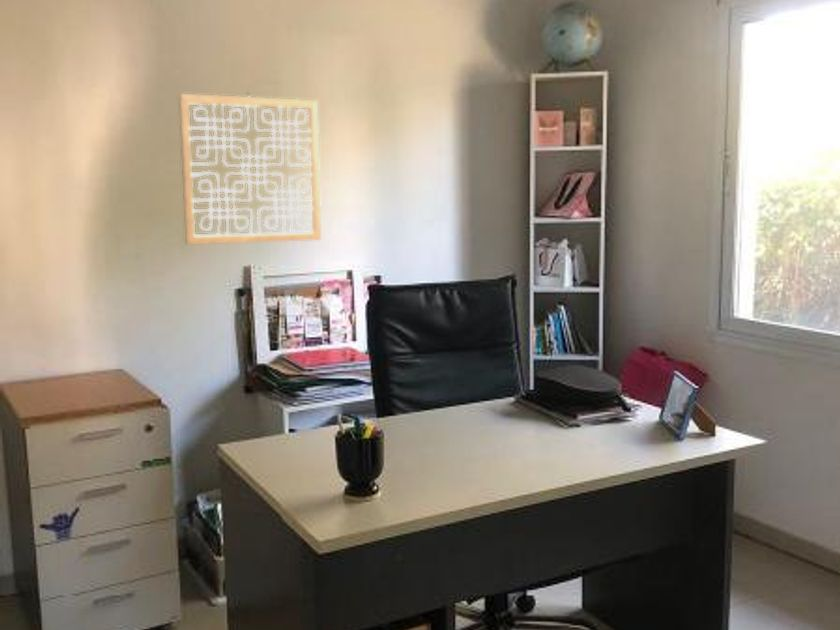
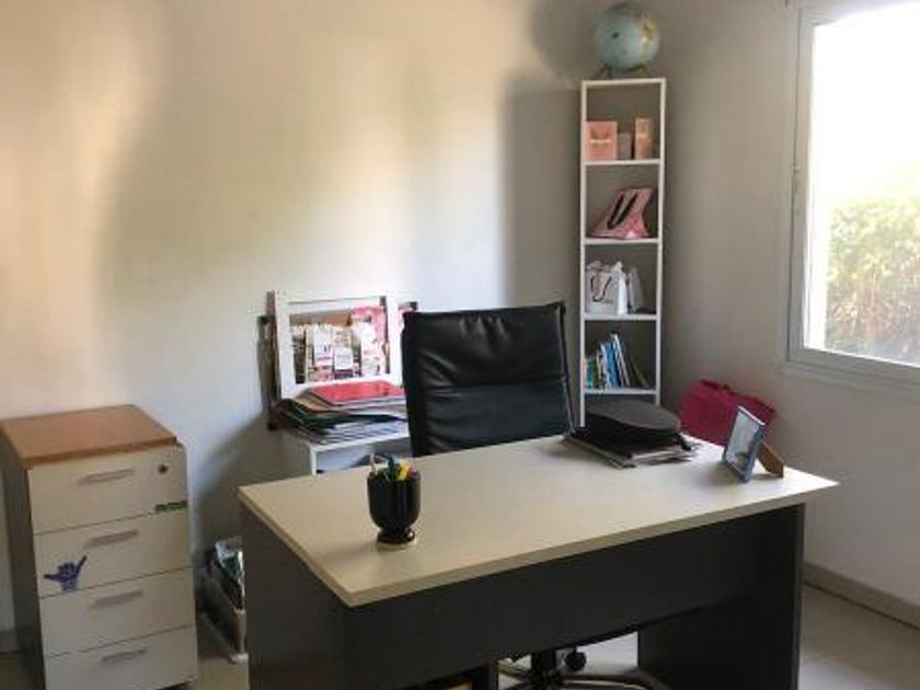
- wall art (253, 166)
